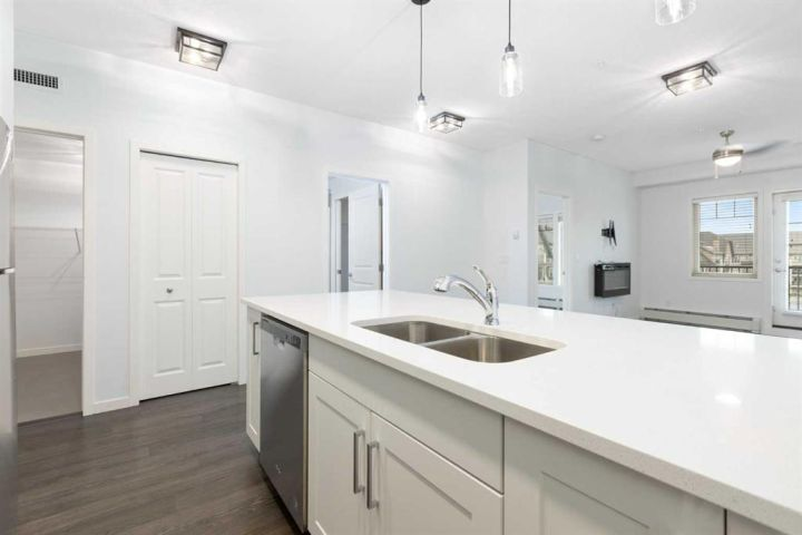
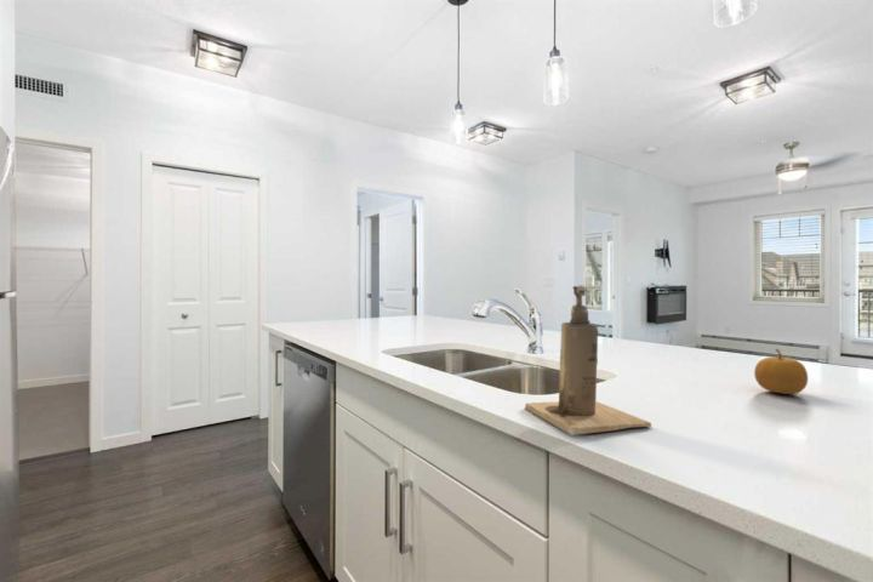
+ fruit (780, 370)
+ soap dispenser (583, 350)
